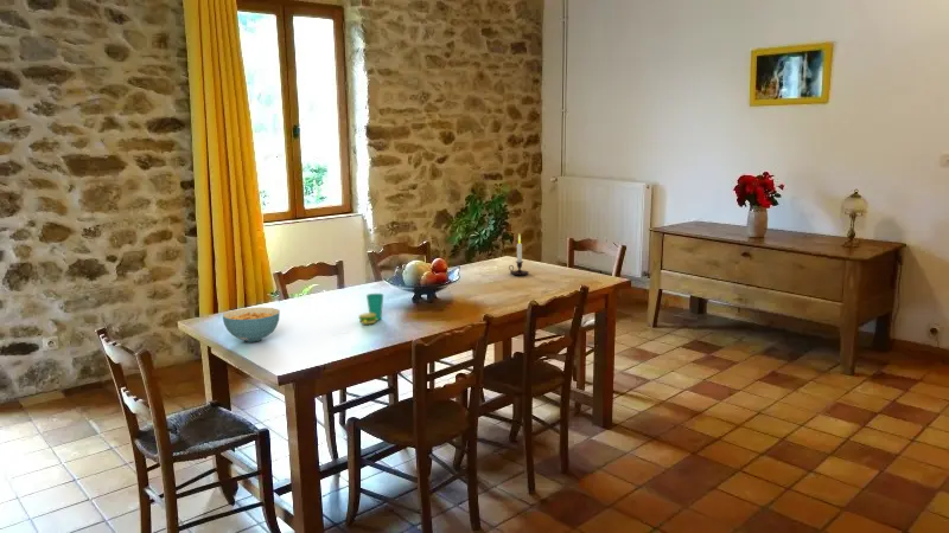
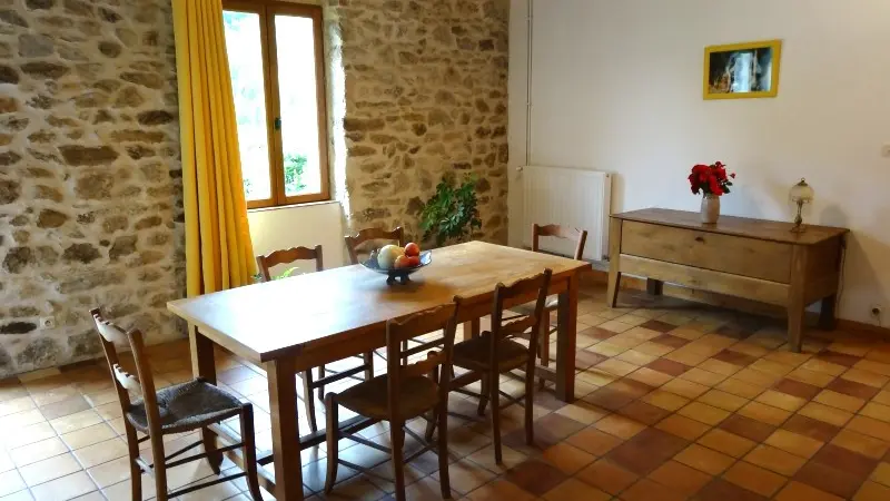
- cup (371, 308)
- candle (517, 253)
- cereal bowl (251, 326)
